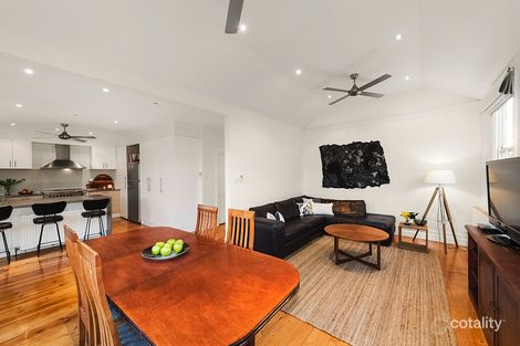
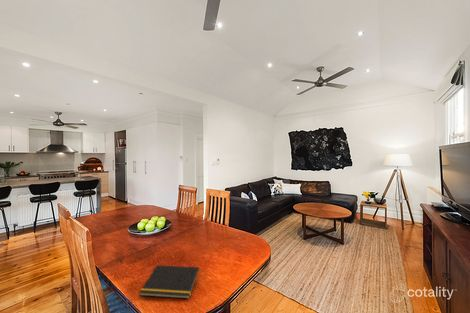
+ notepad (171, 280)
